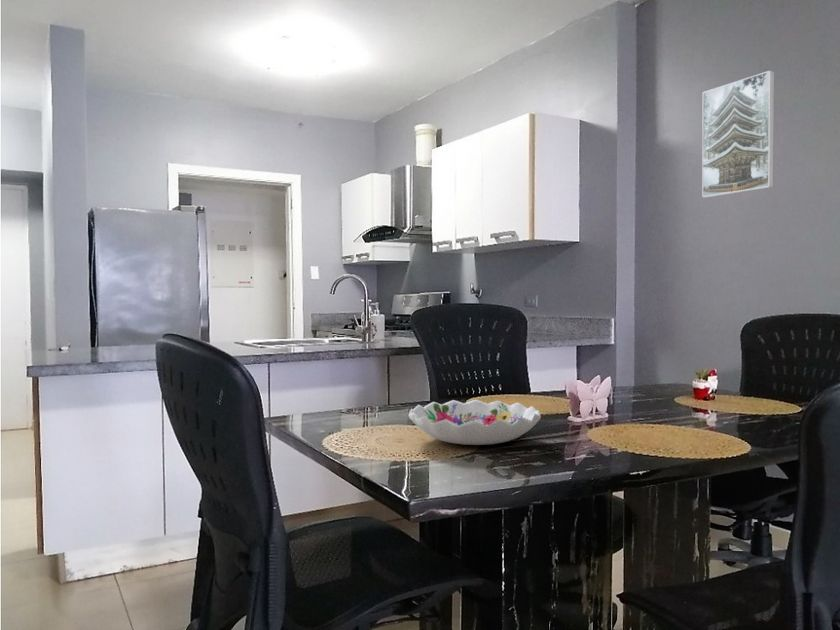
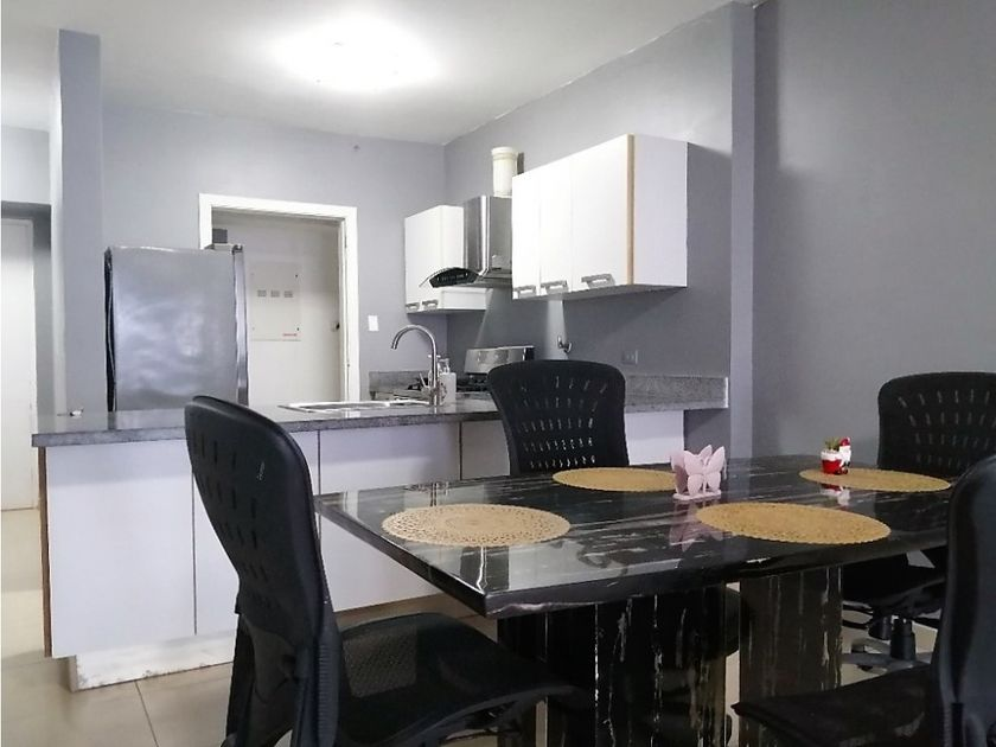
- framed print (736, 137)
- decorative bowl (474, 424)
